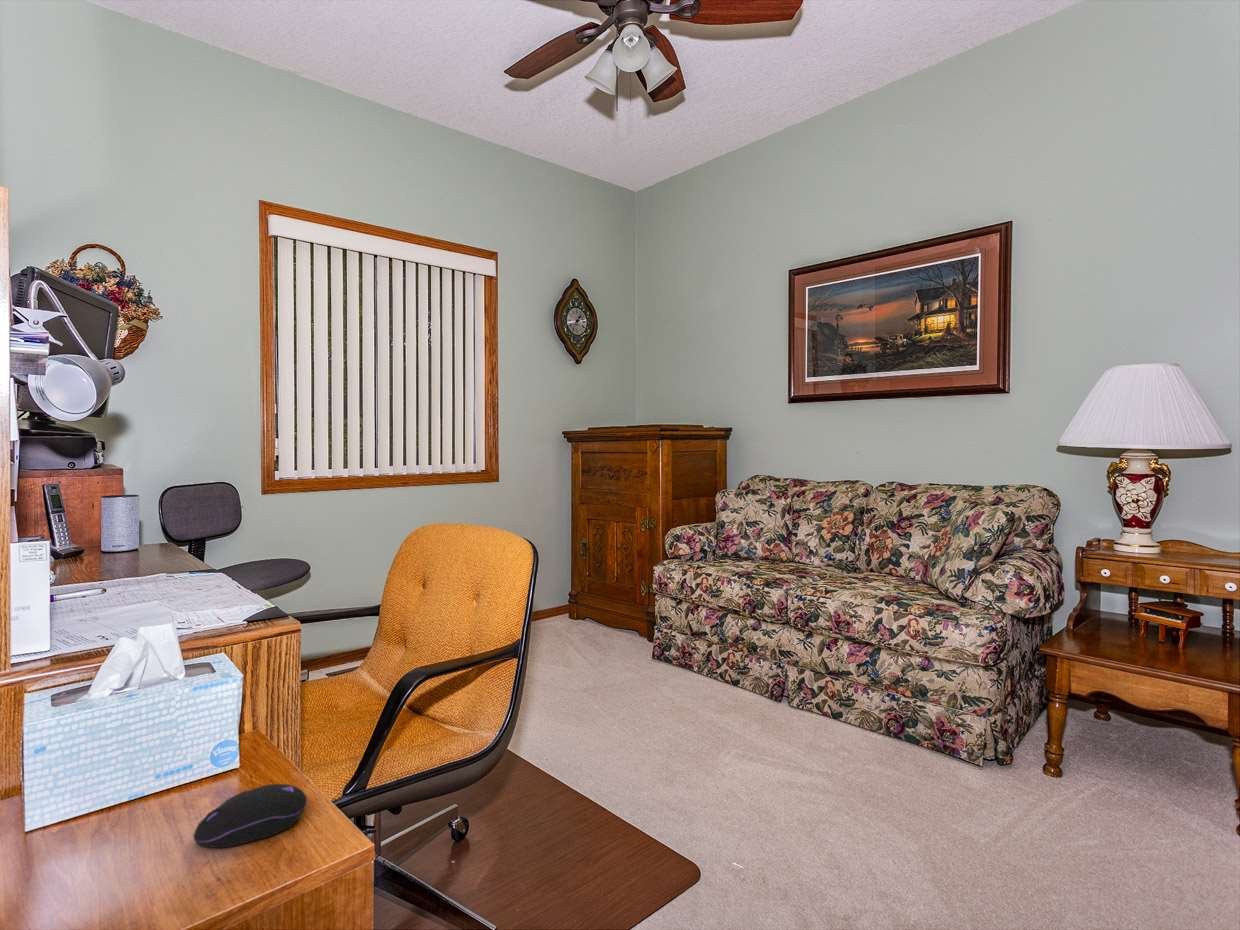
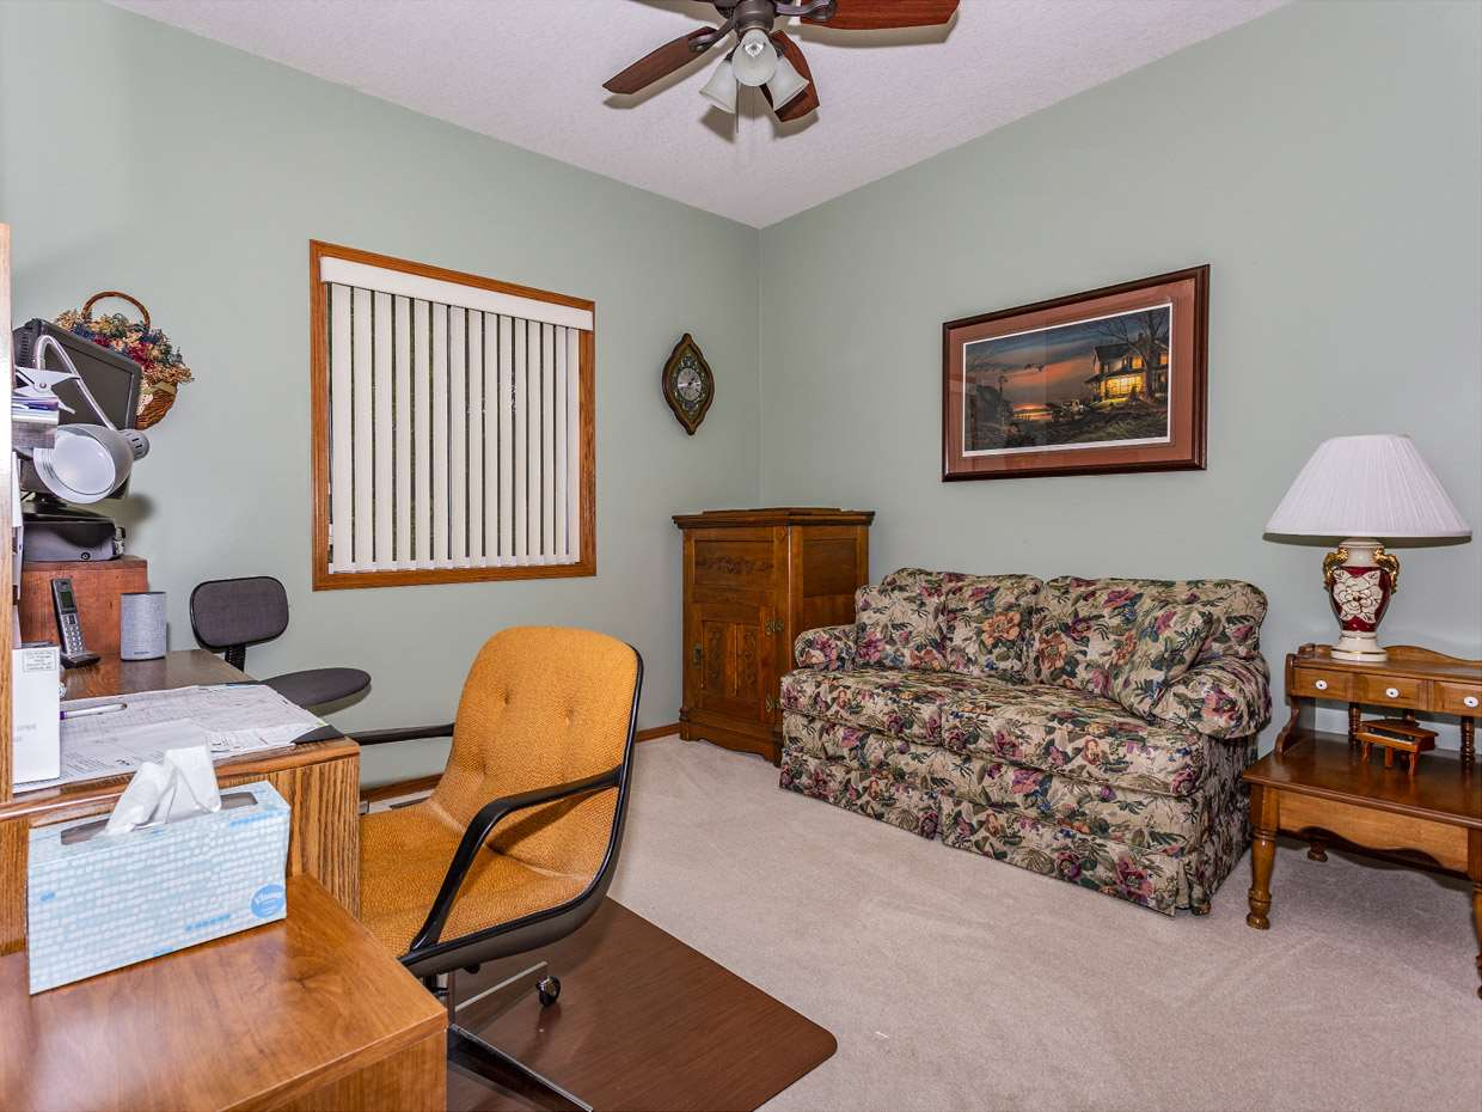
- computer mouse (252, 810)
